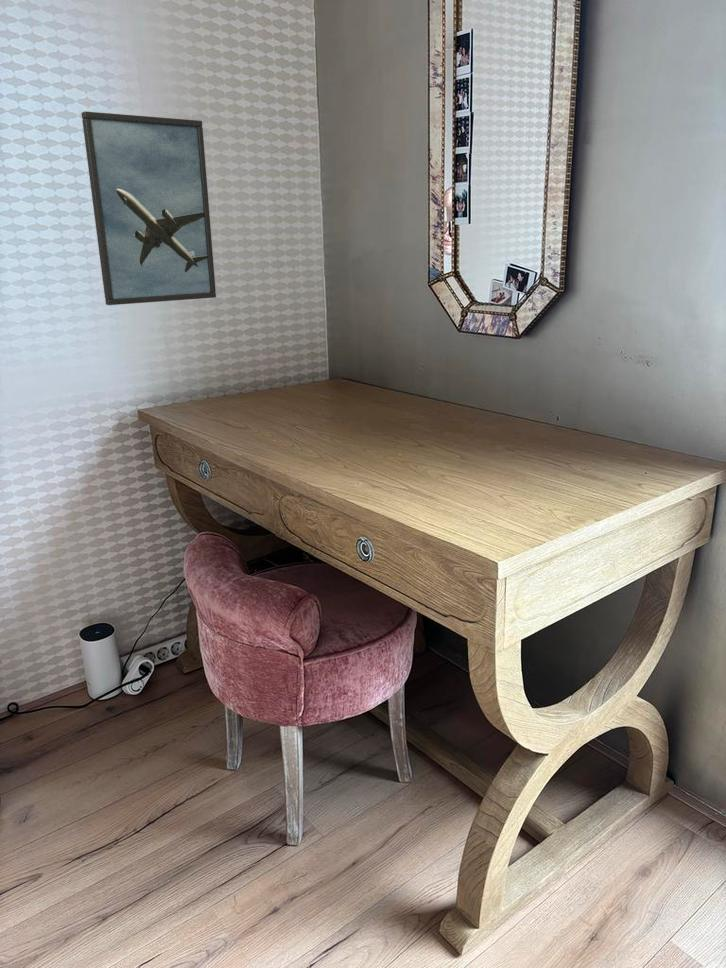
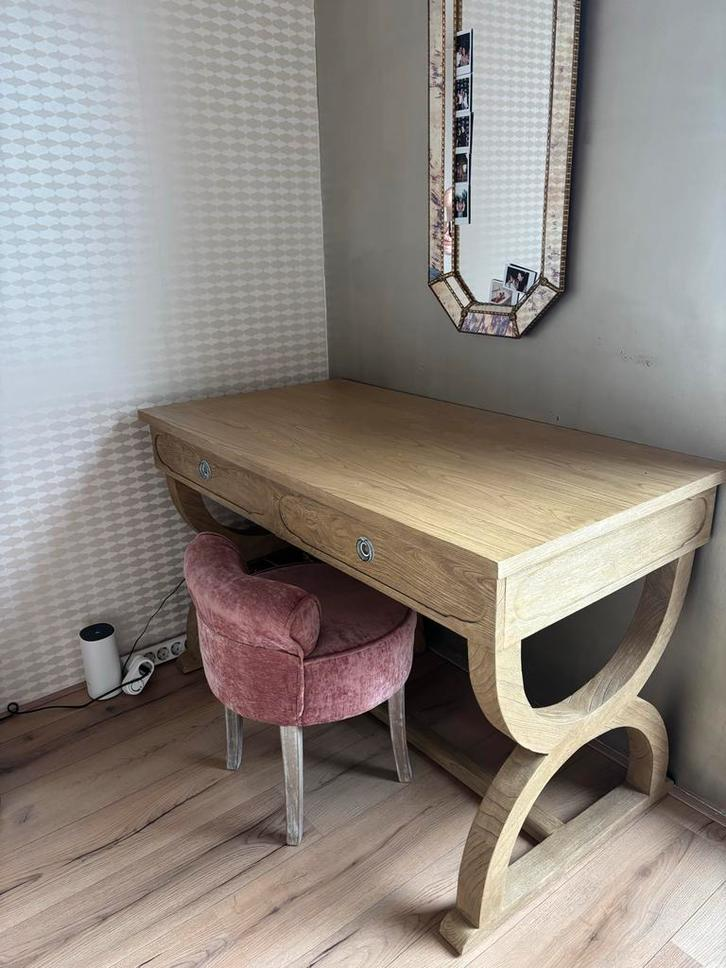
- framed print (154, 212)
